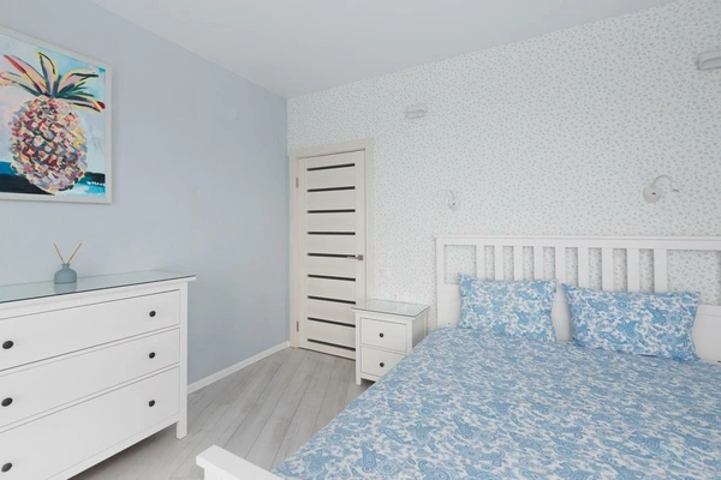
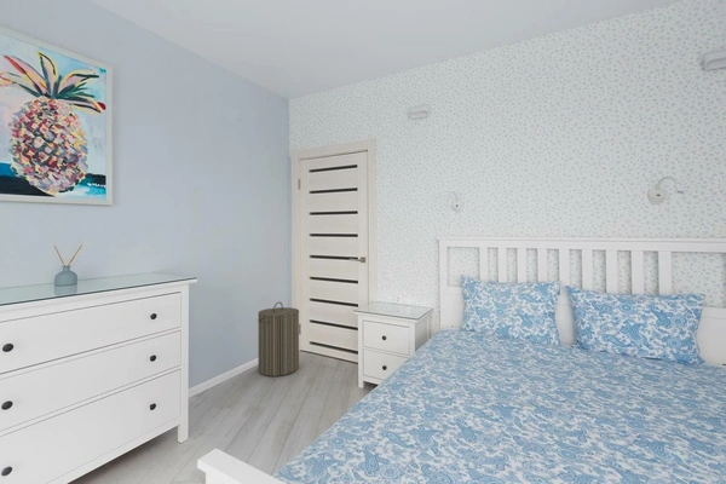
+ laundry hamper (278, 335)
